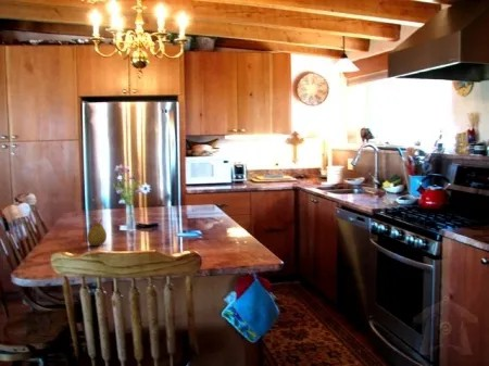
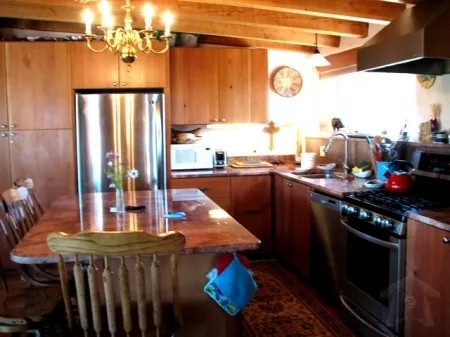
- fruit (97, 231)
